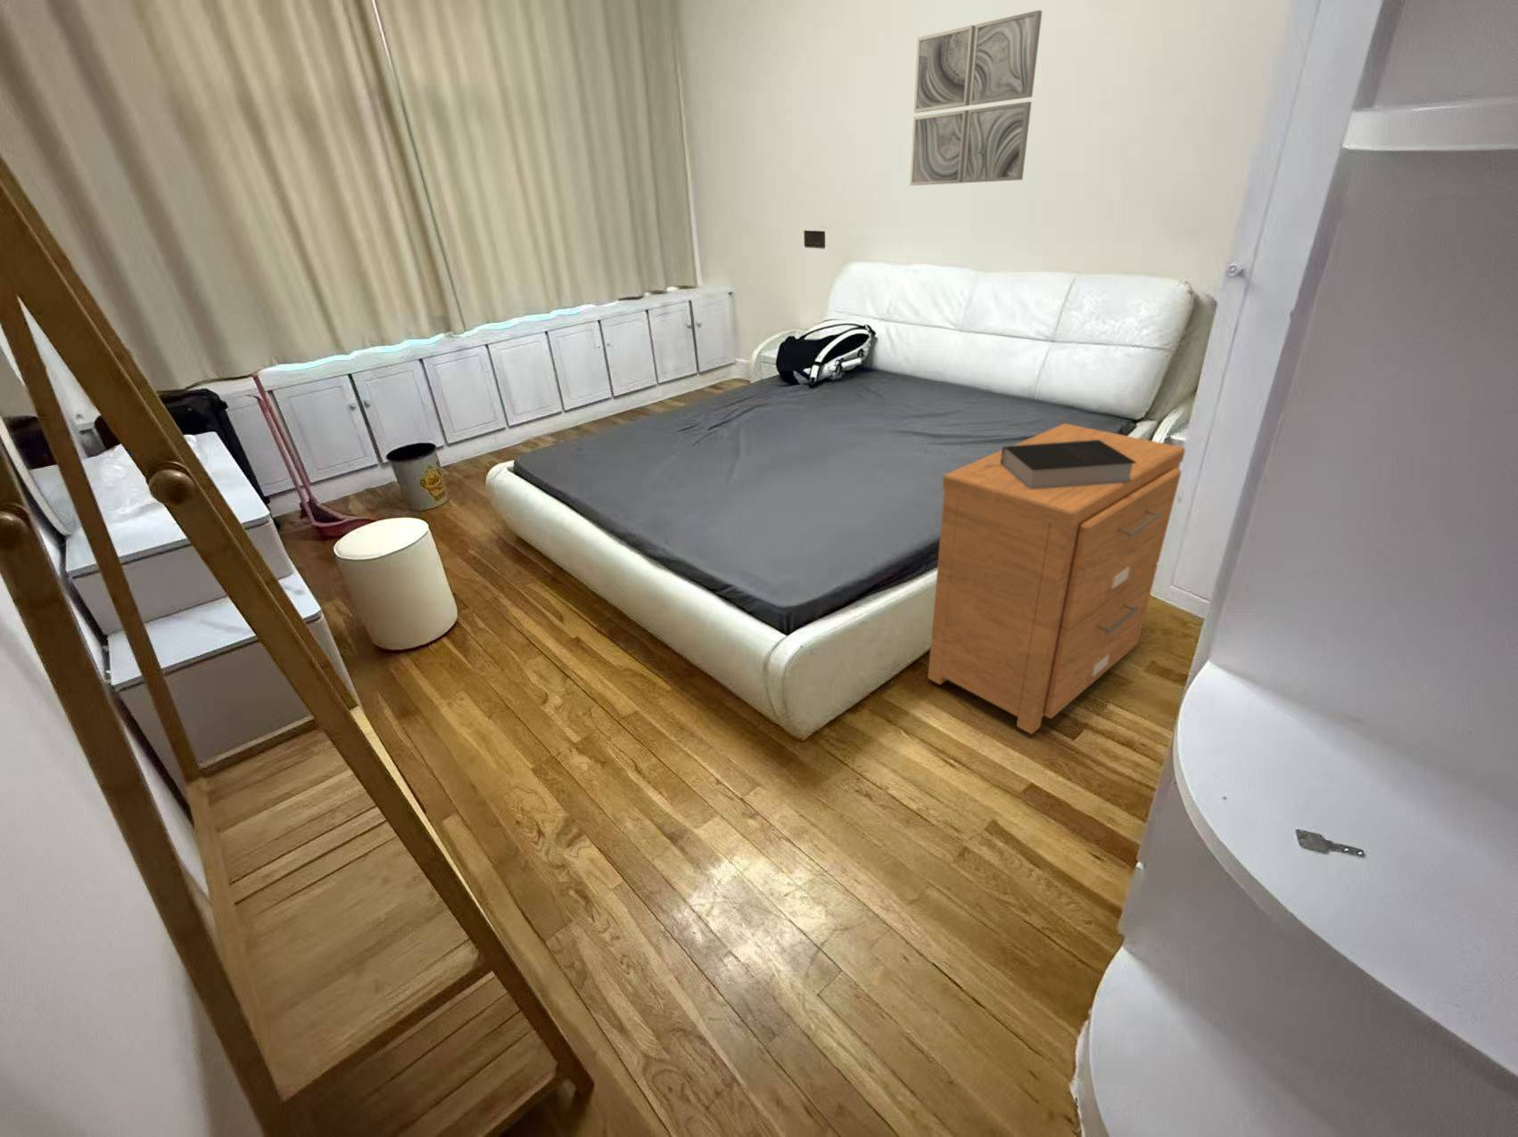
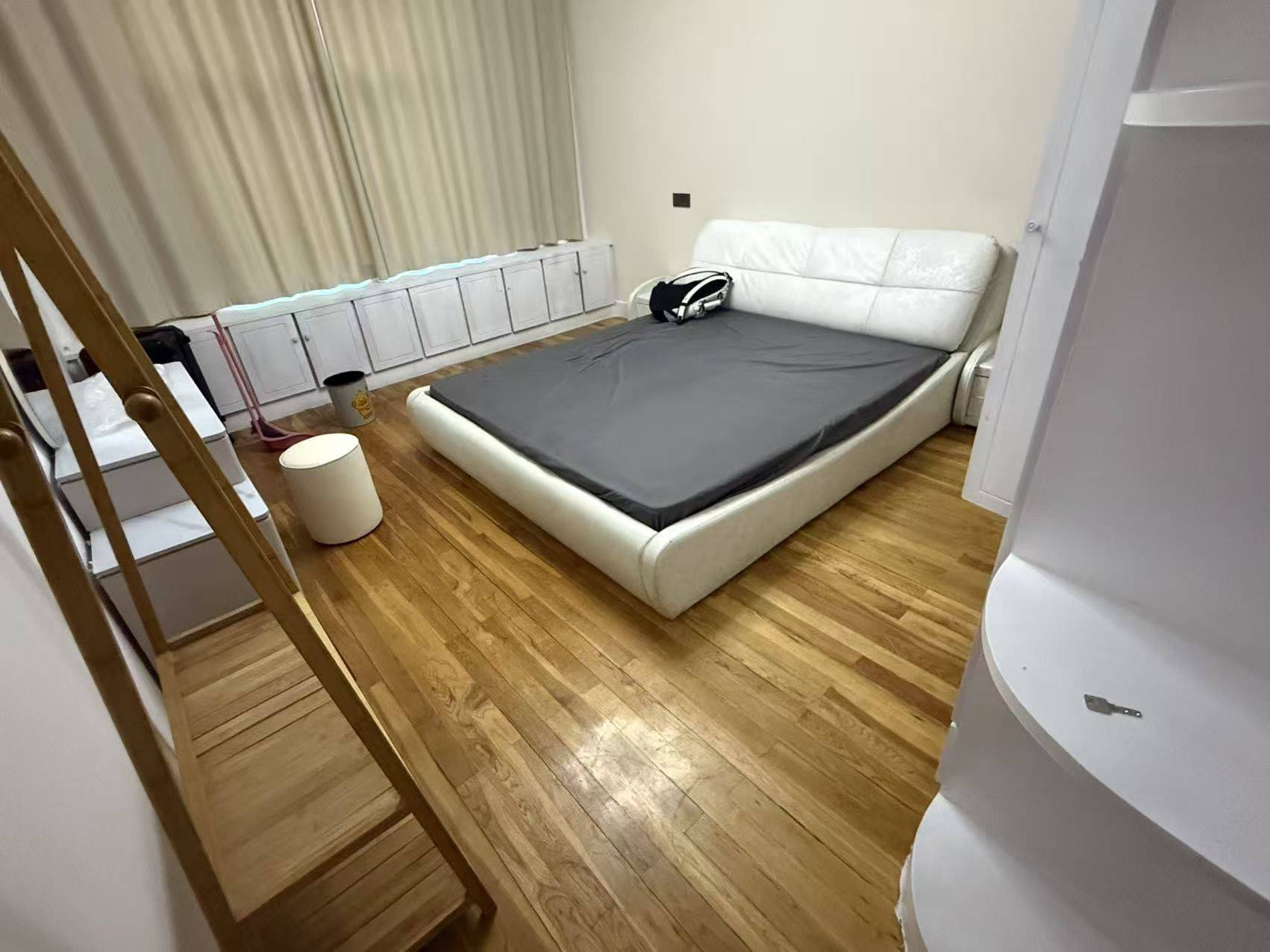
- book (1055, 462)
- wall art (968, 105)
- nightstand (1058, 571)
